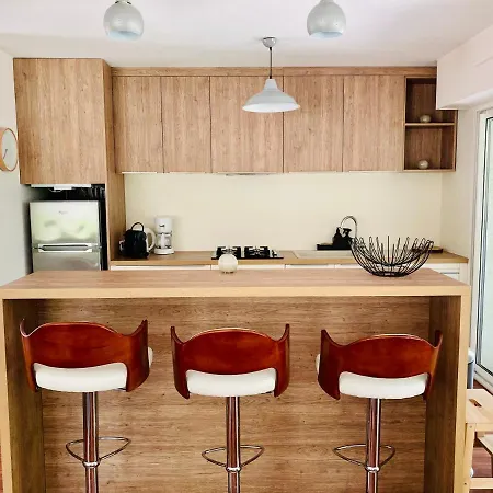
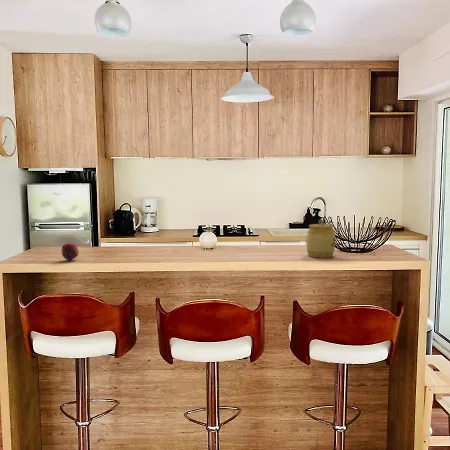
+ fruit (70, 251)
+ jar (320, 237)
